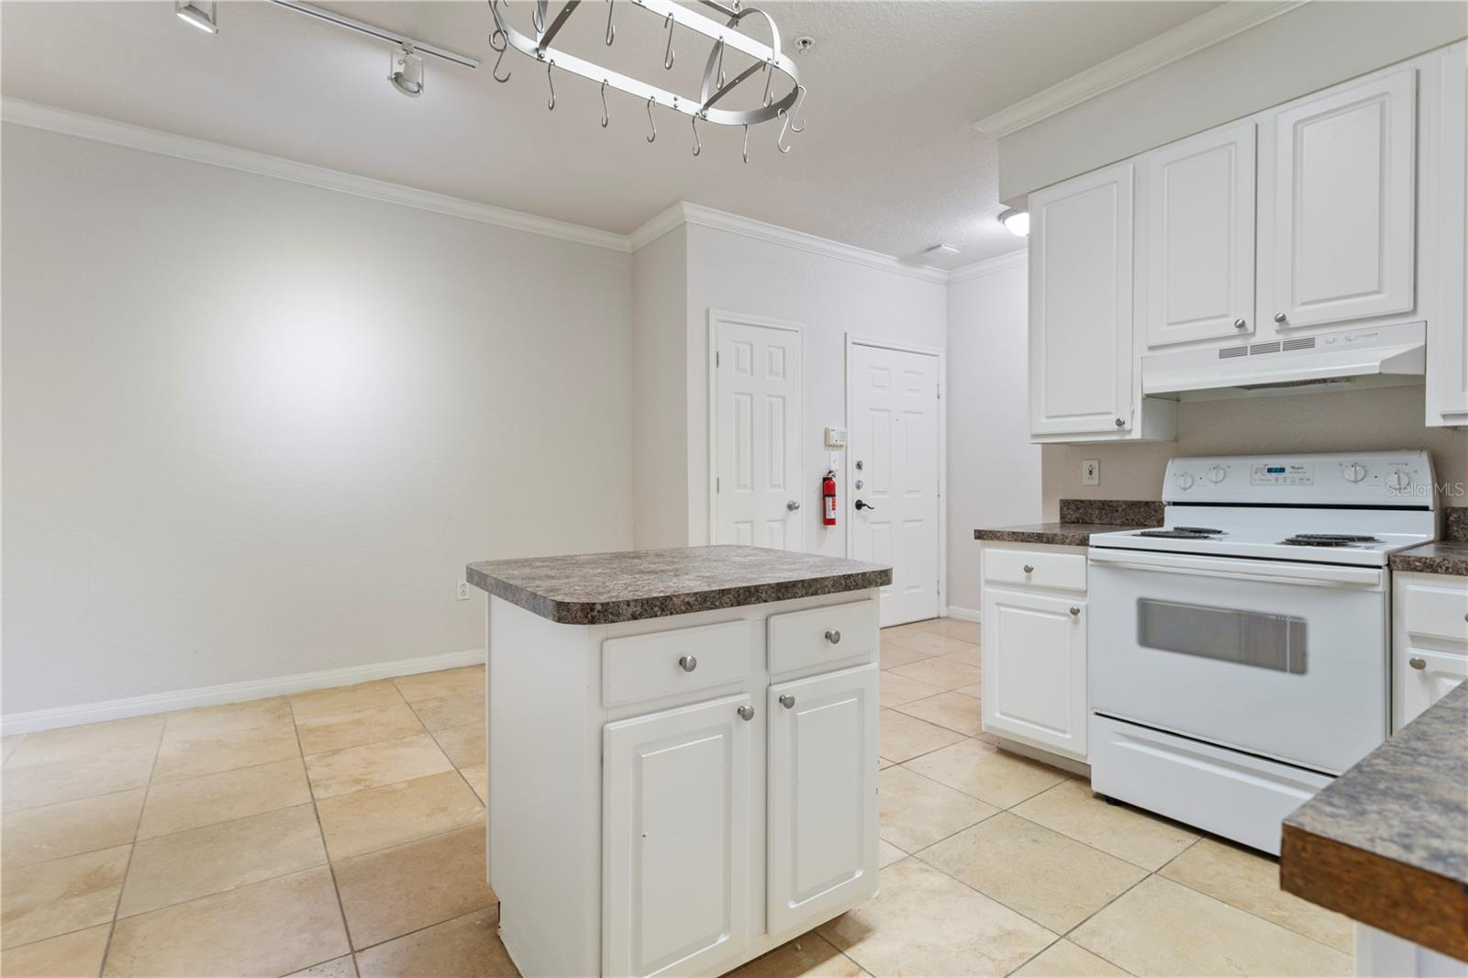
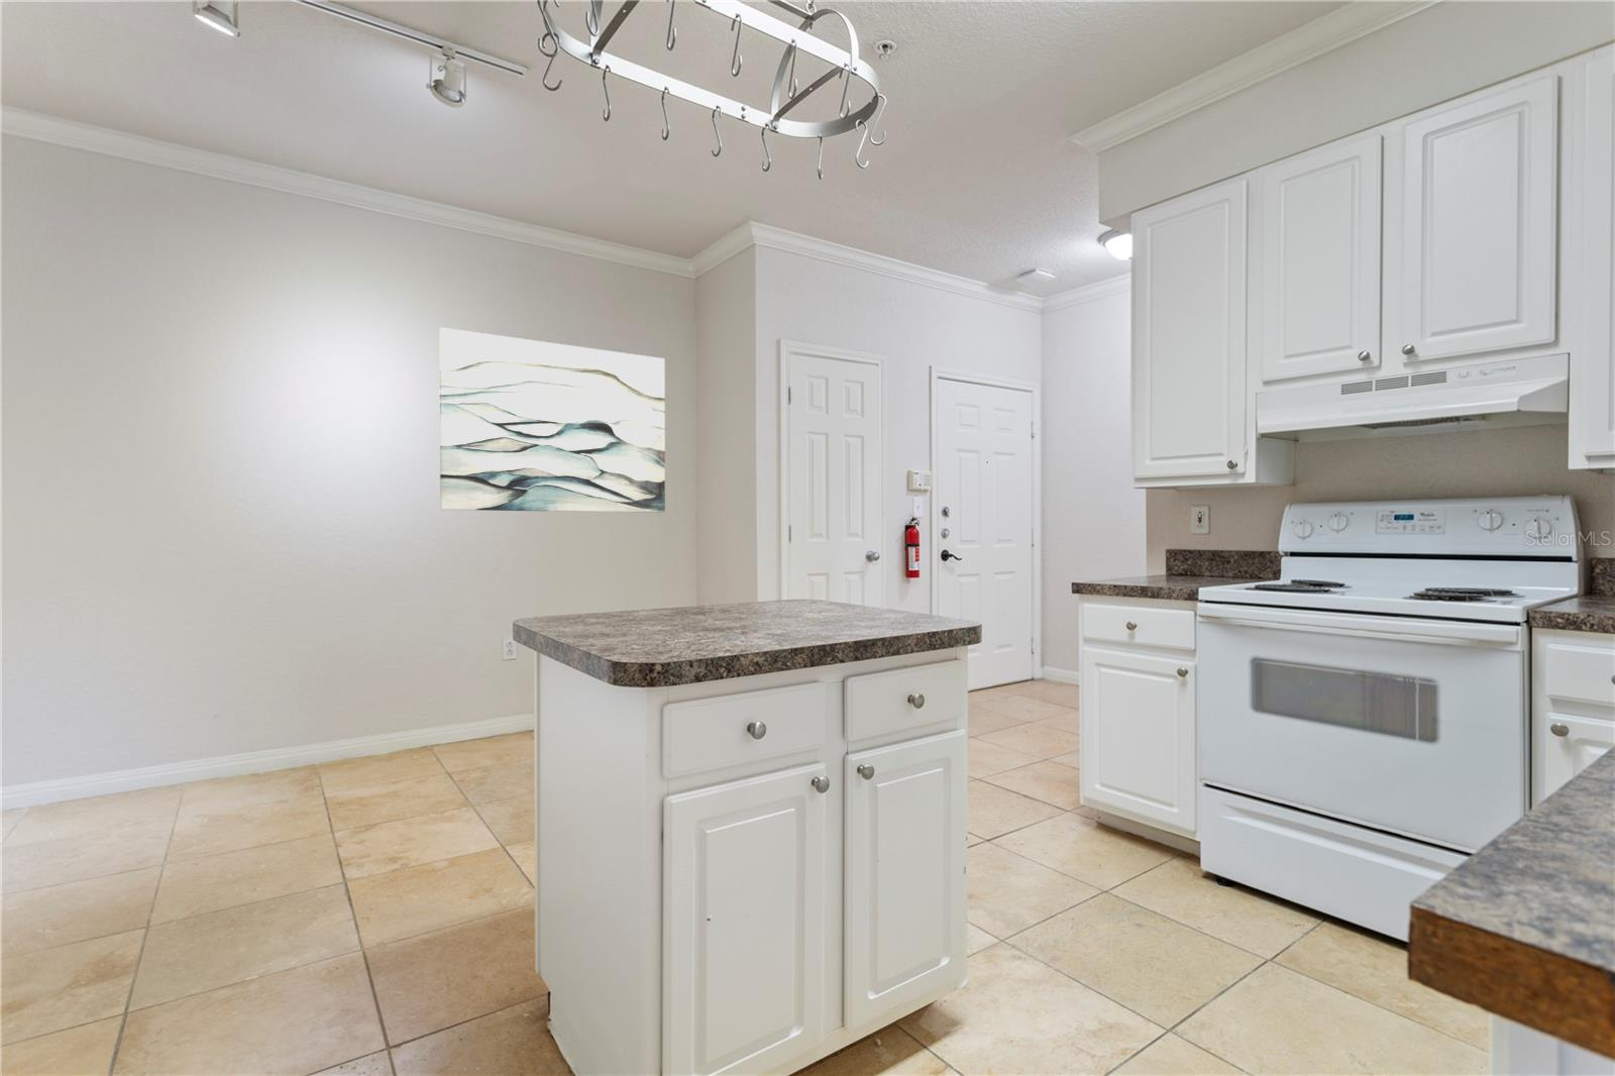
+ wall art (561, 428)
